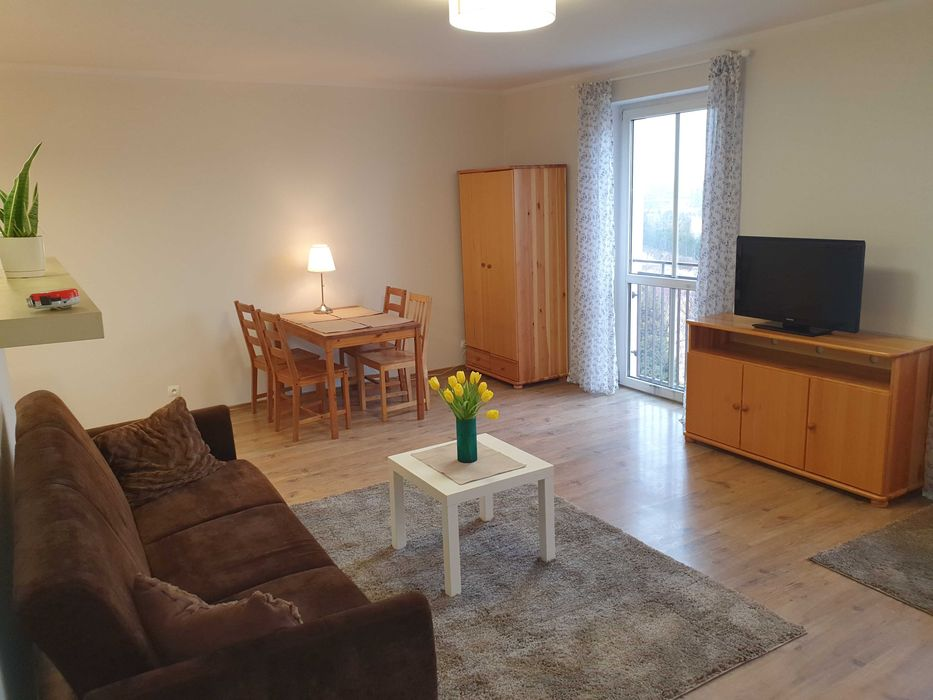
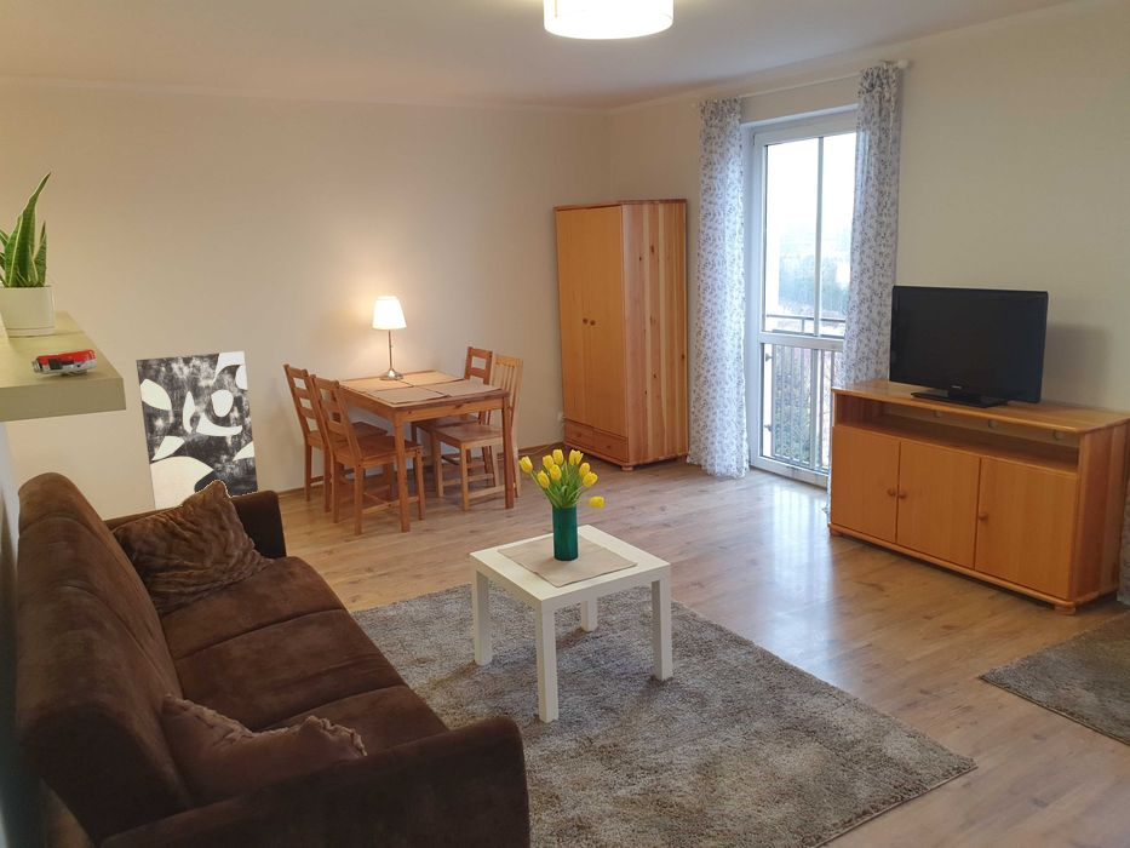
+ wall art (199, 429)
